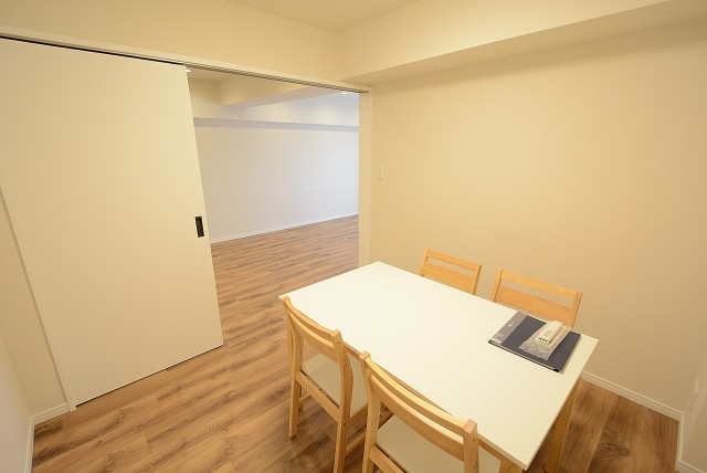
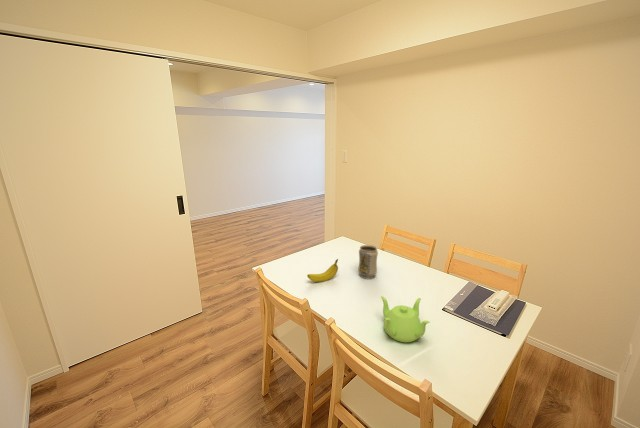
+ vase (367, 261)
+ fruit (324, 272)
+ teapot (403, 319)
